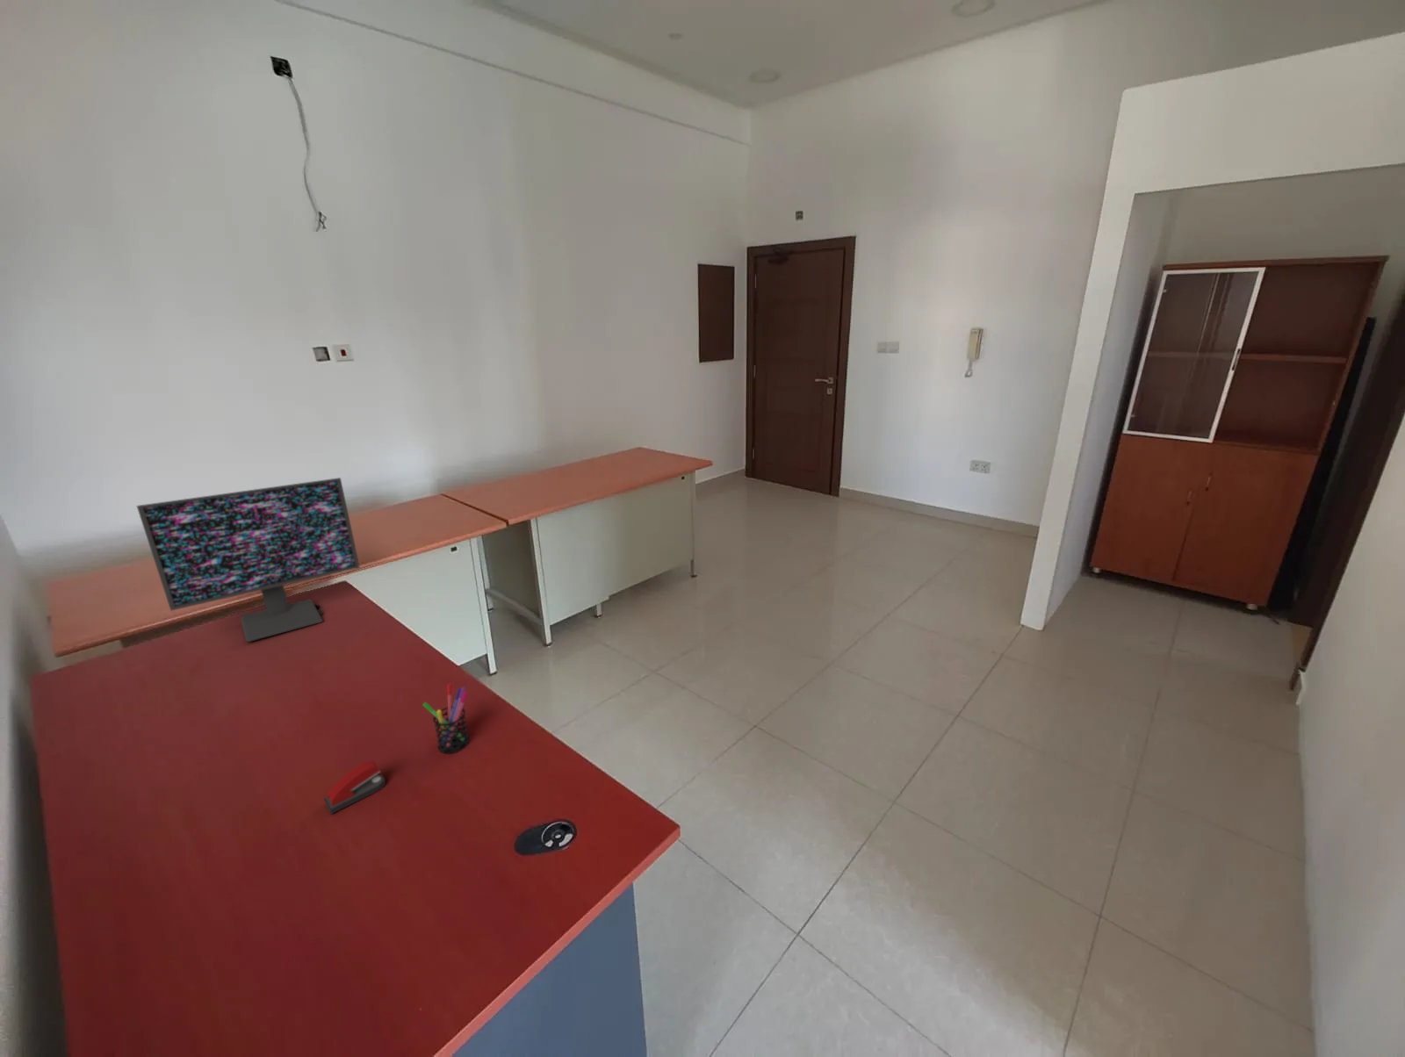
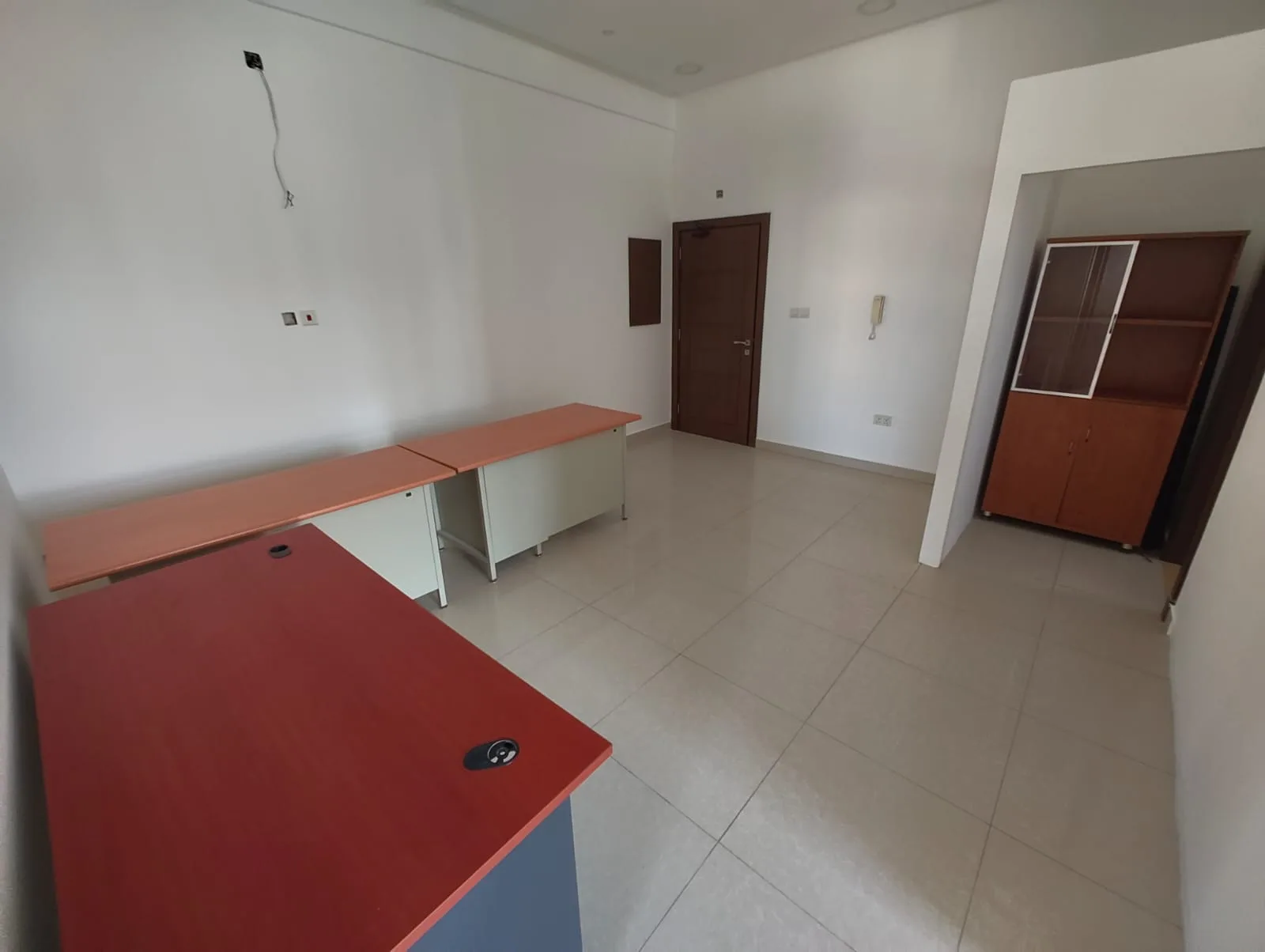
- pen holder (446, 718)
- stapler (354, 783)
- computer monitor (265, 558)
